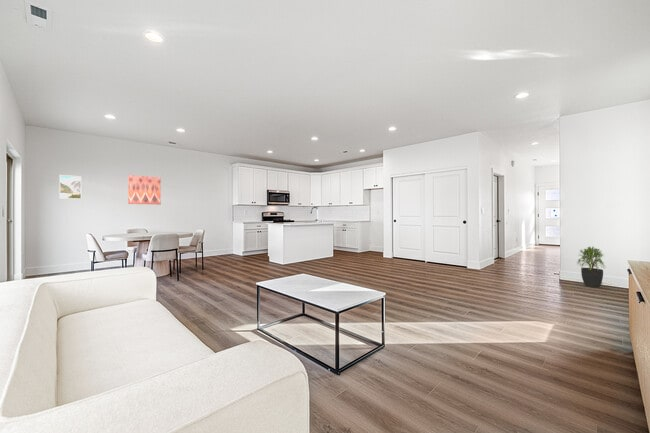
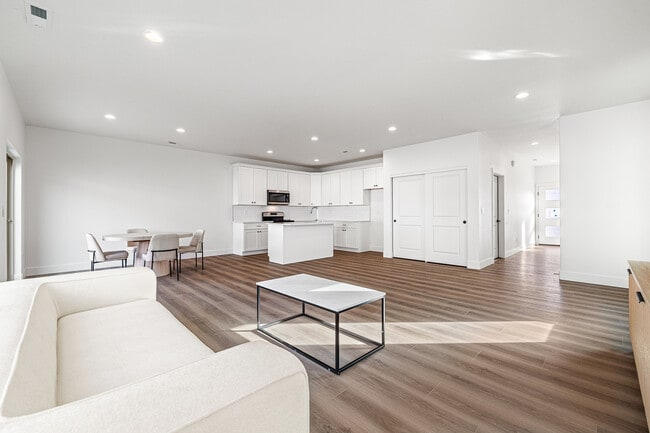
- potted plant (590, 265)
- wall art (144, 190)
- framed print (70, 187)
